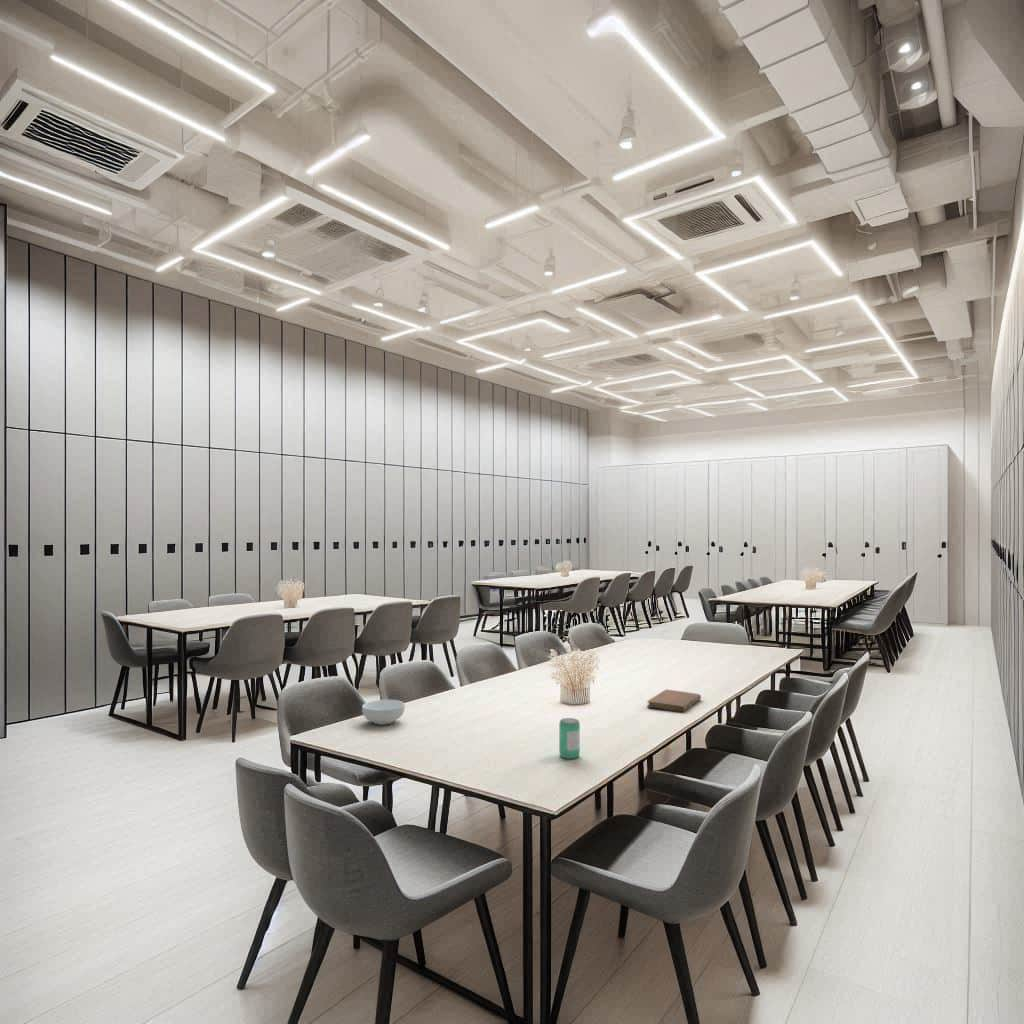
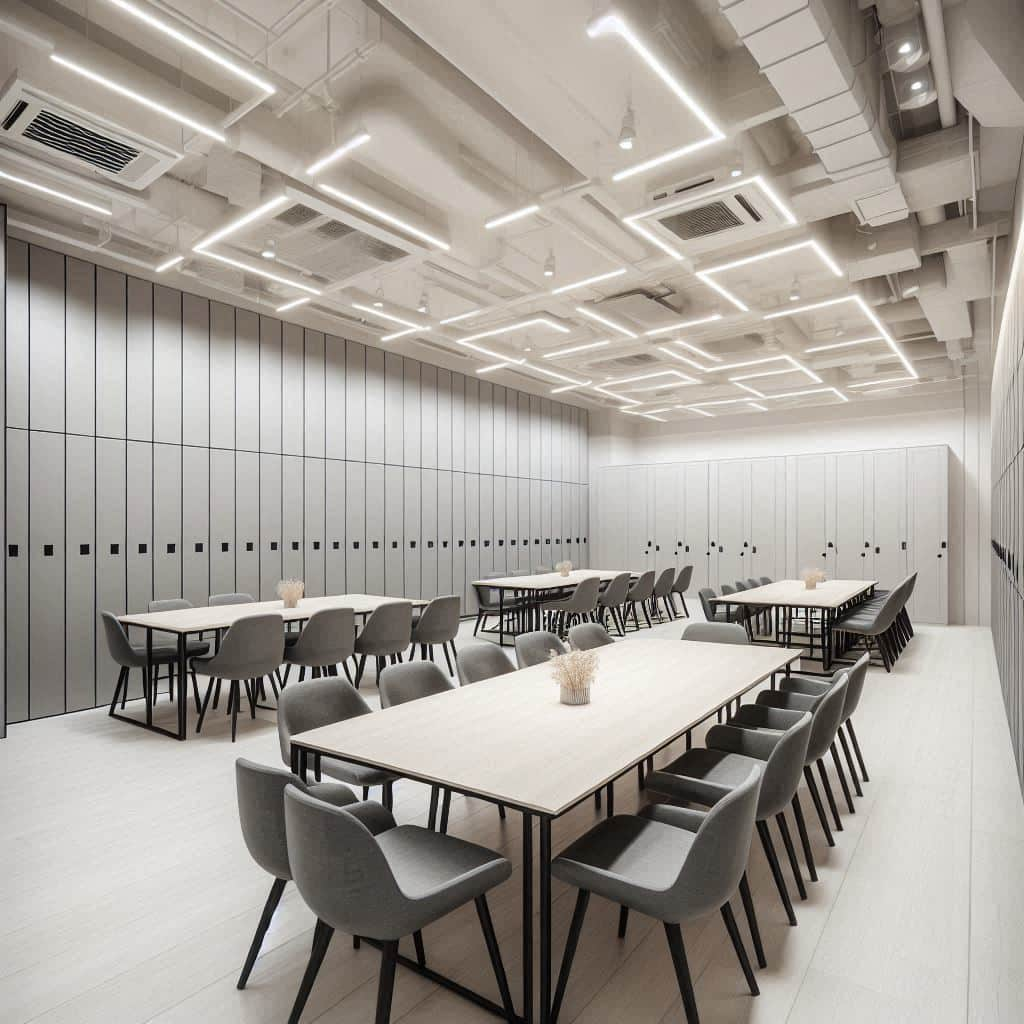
- beverage can (569, 738)
- notebook (674, 700)
- cereal bowl (383, 713)
